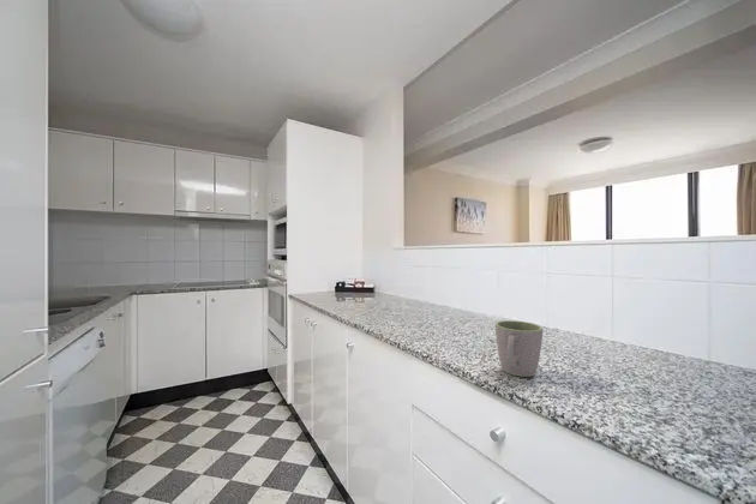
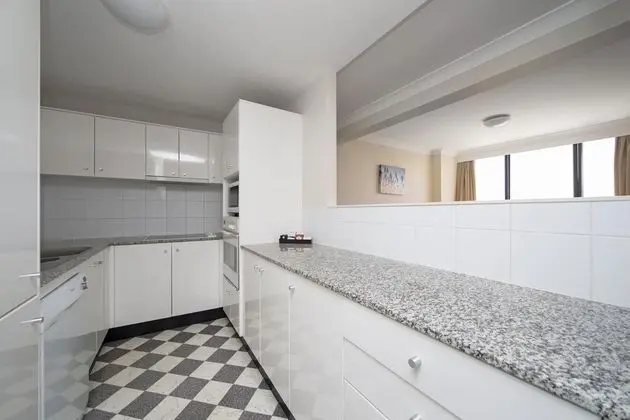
- mug (516, 349)
